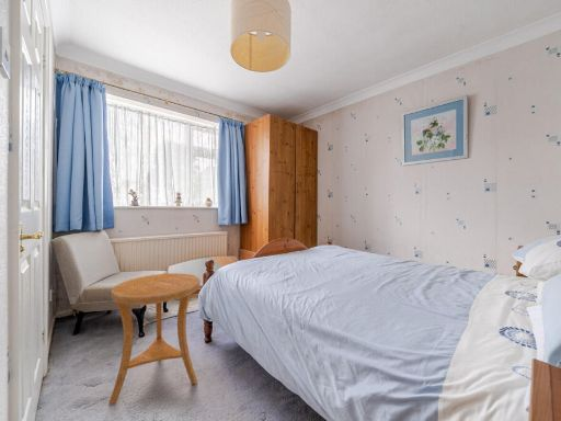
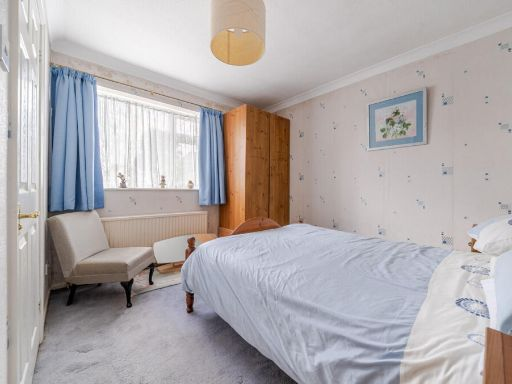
- side table (159, 331)
